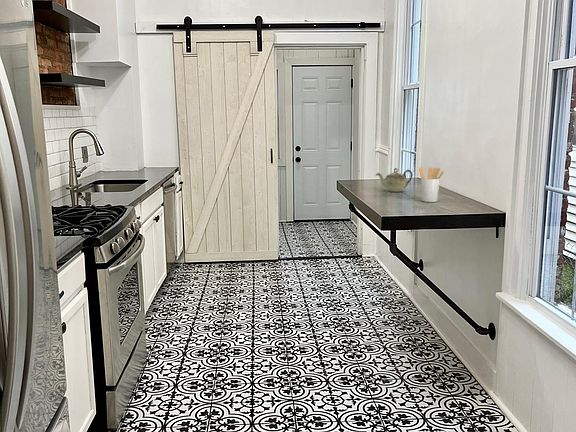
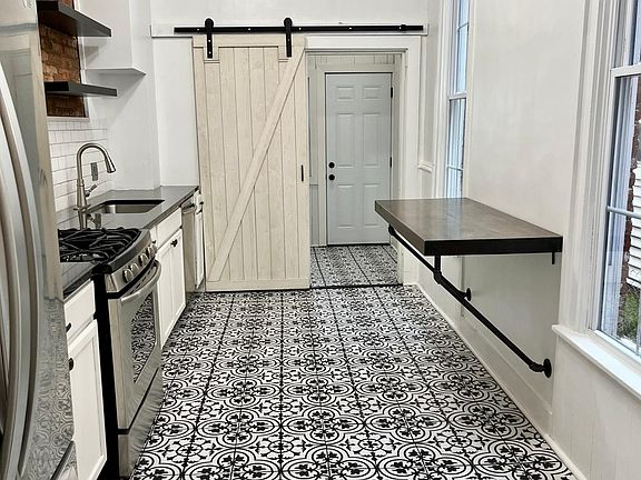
- utensil holder (431, 183)
- teapot (393, 179)
